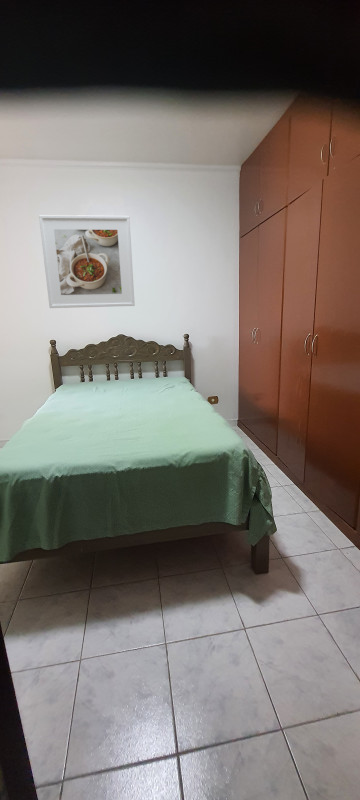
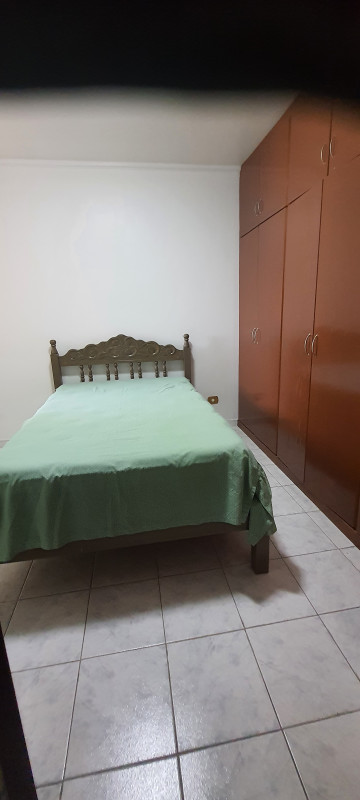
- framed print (89, 262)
